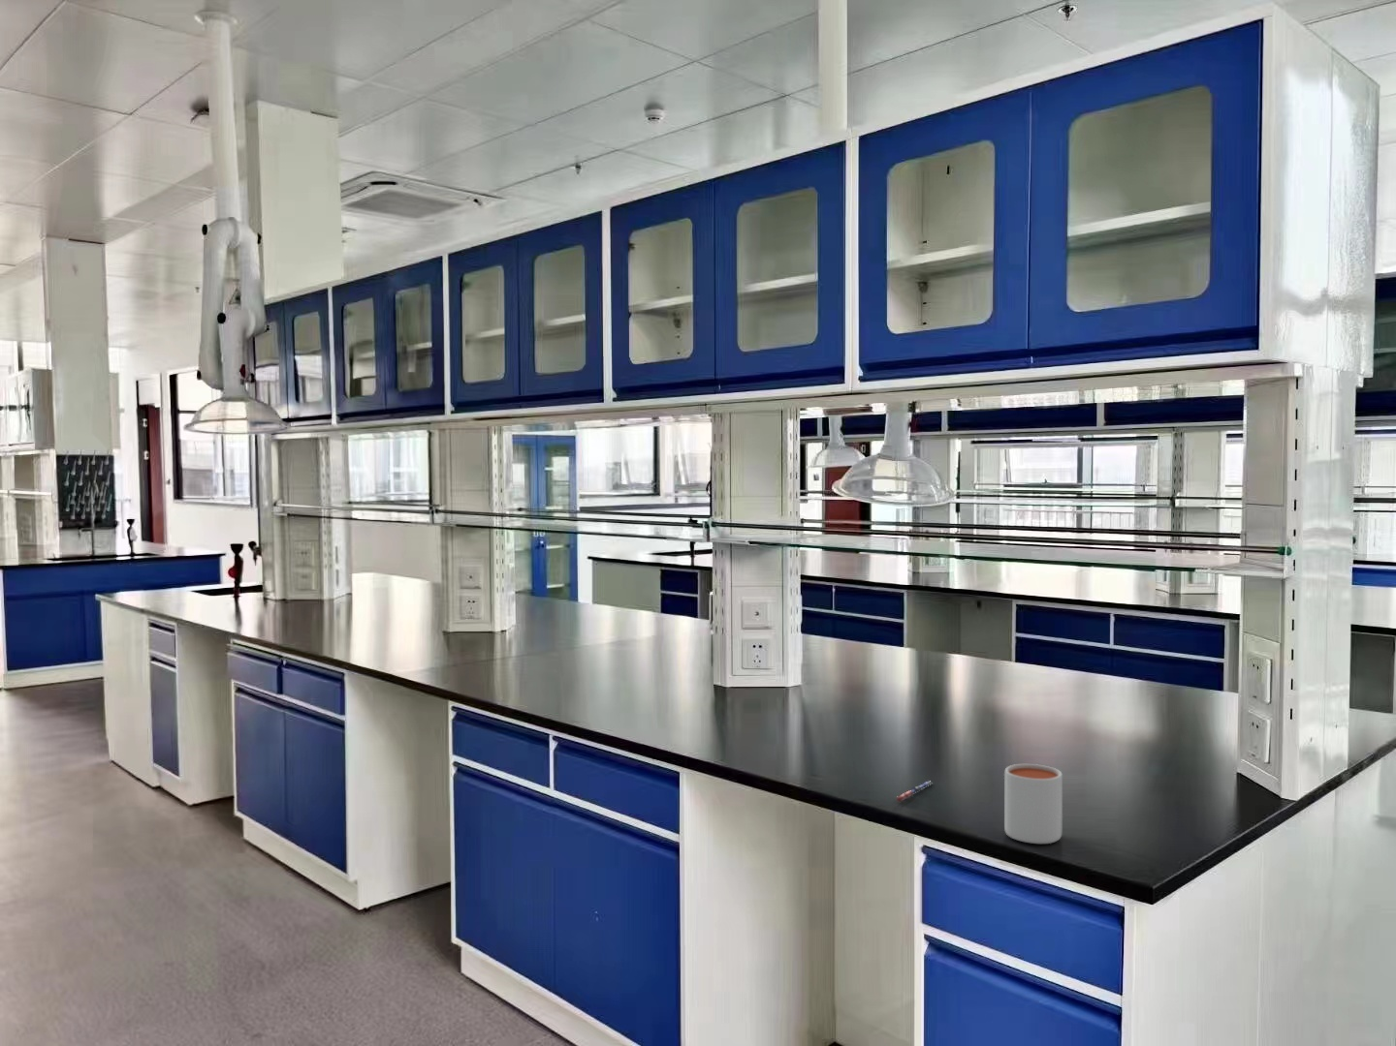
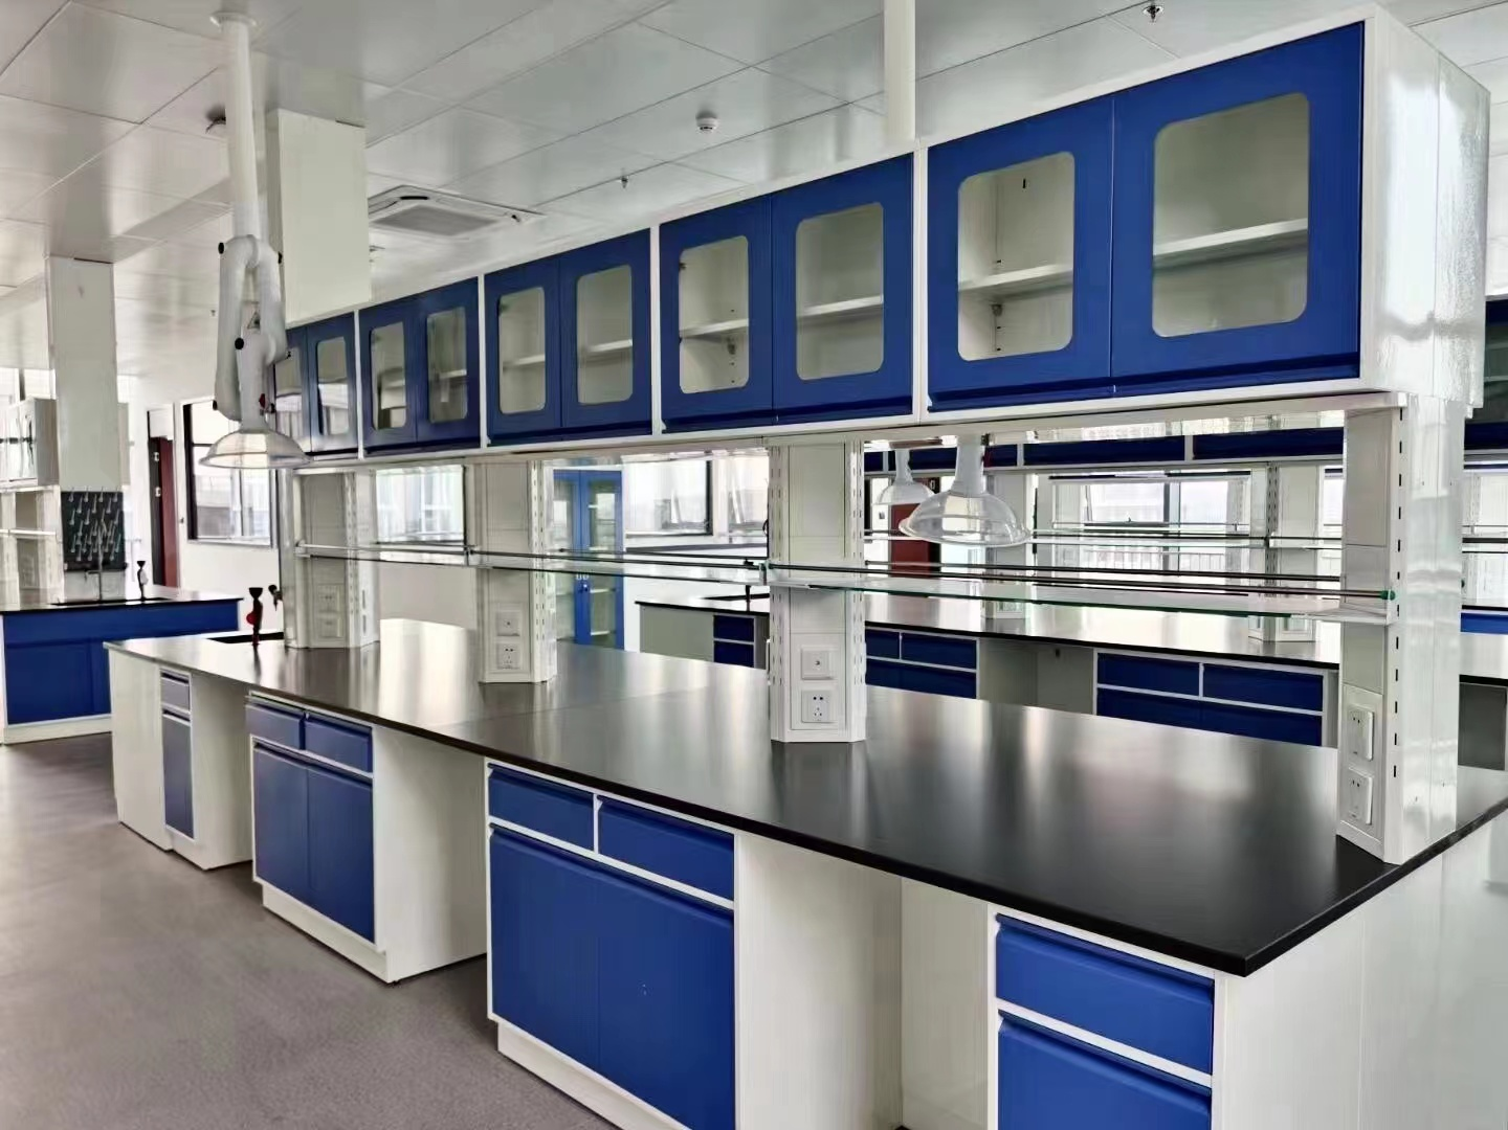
- mug (1035, 800)
- pen (915, 789)
